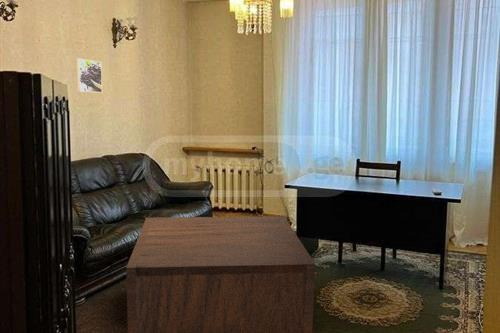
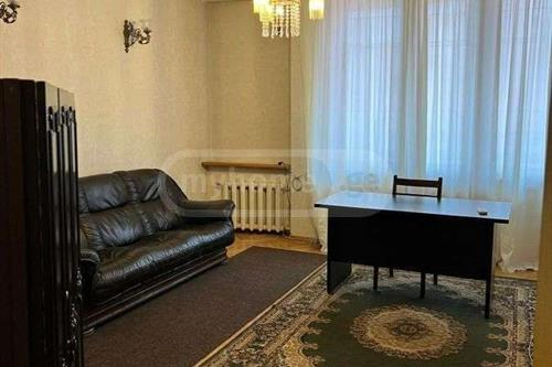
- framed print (89, 76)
- coffee table (218, 271)
